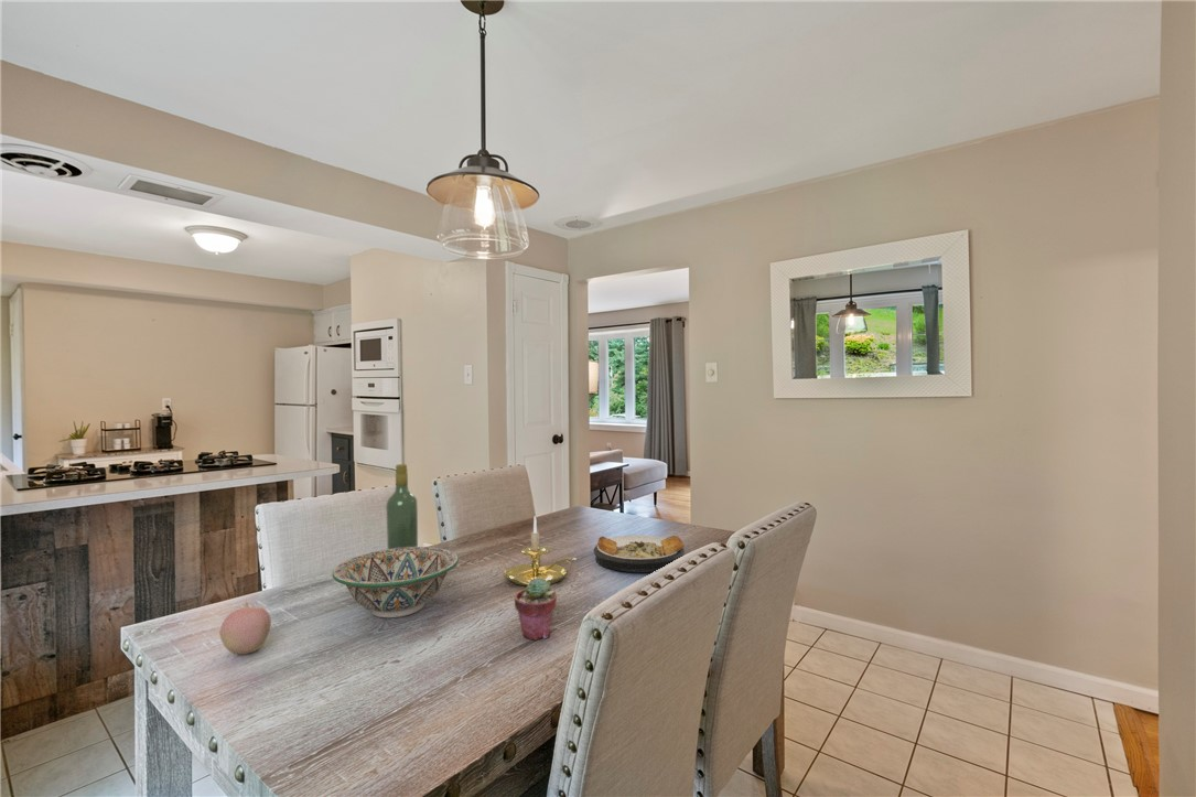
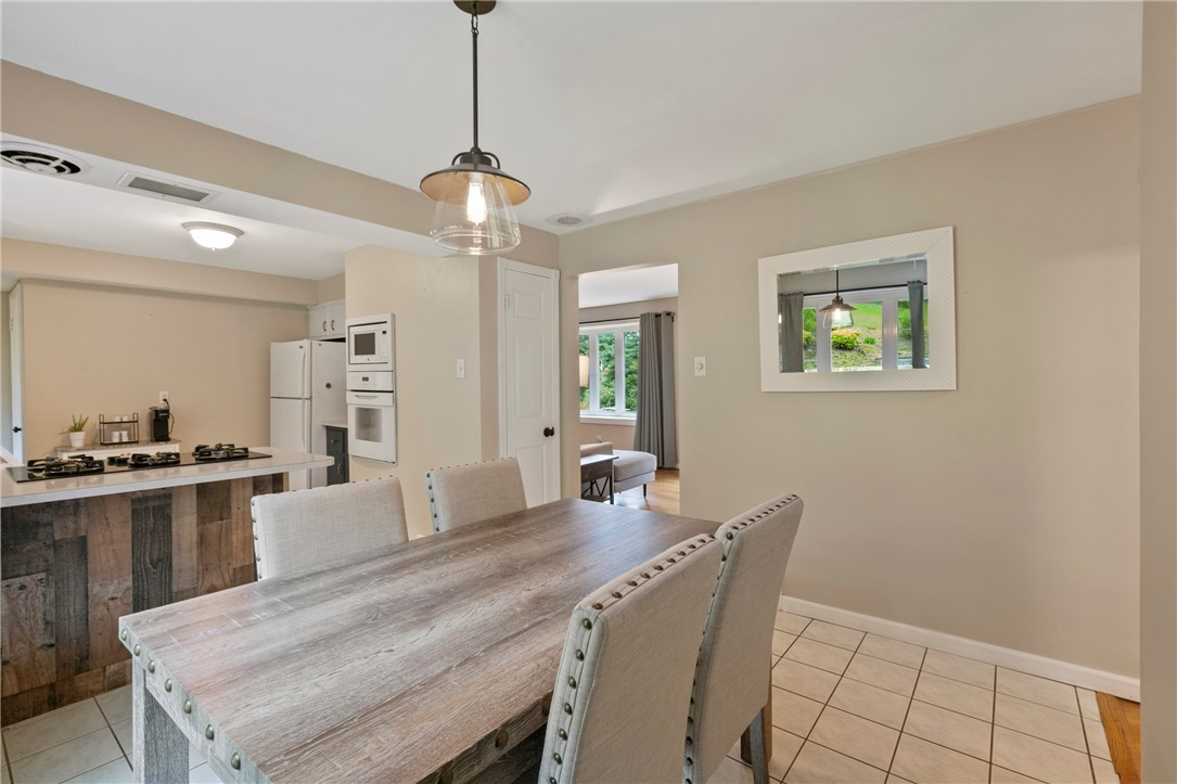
- potted succulent (536, 605)
- apple (246, 626)
- decorative bowl (398, 585)
- plate (638, 548)
- candle holder (540, 547)
- wine bottle (401, 515)
